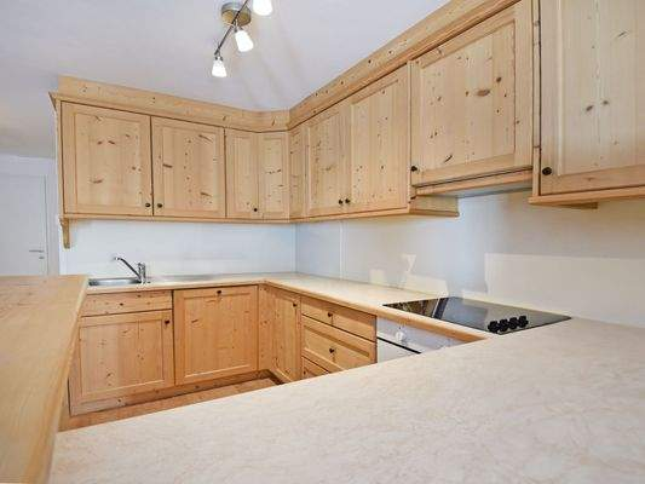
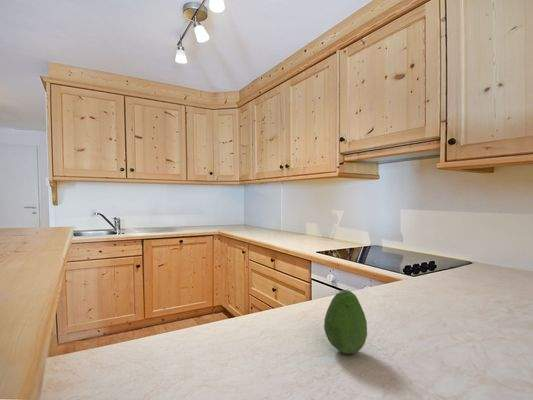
+ fruit (345, 321)
